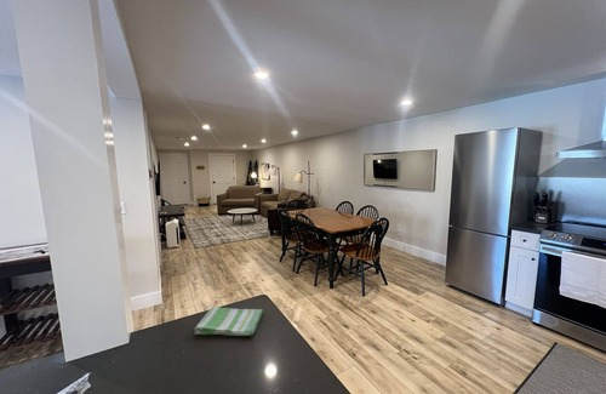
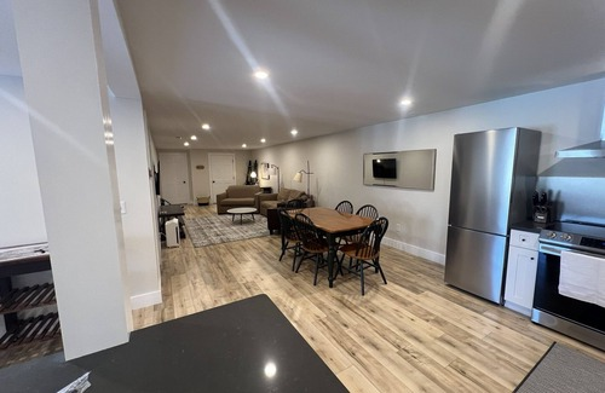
- dish towel (230, 319)
